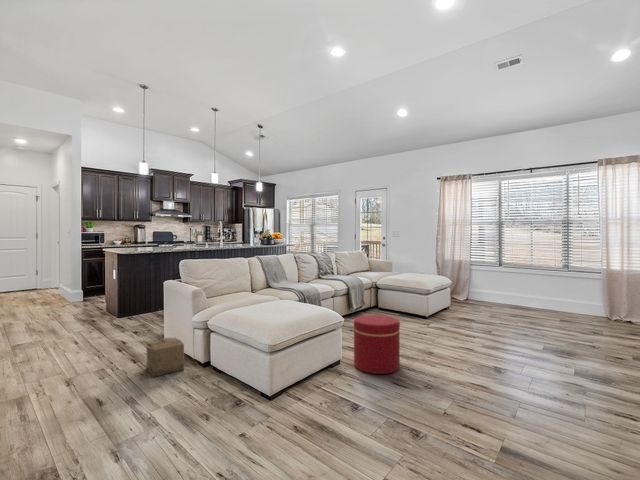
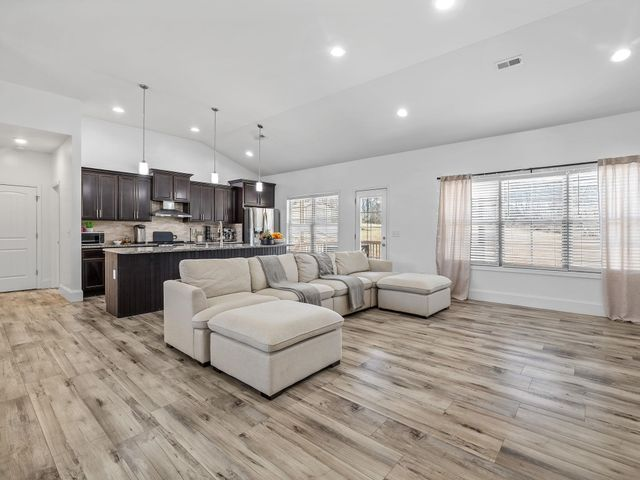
- ottoman (376, 342)
- cardboard box (158, 353)
